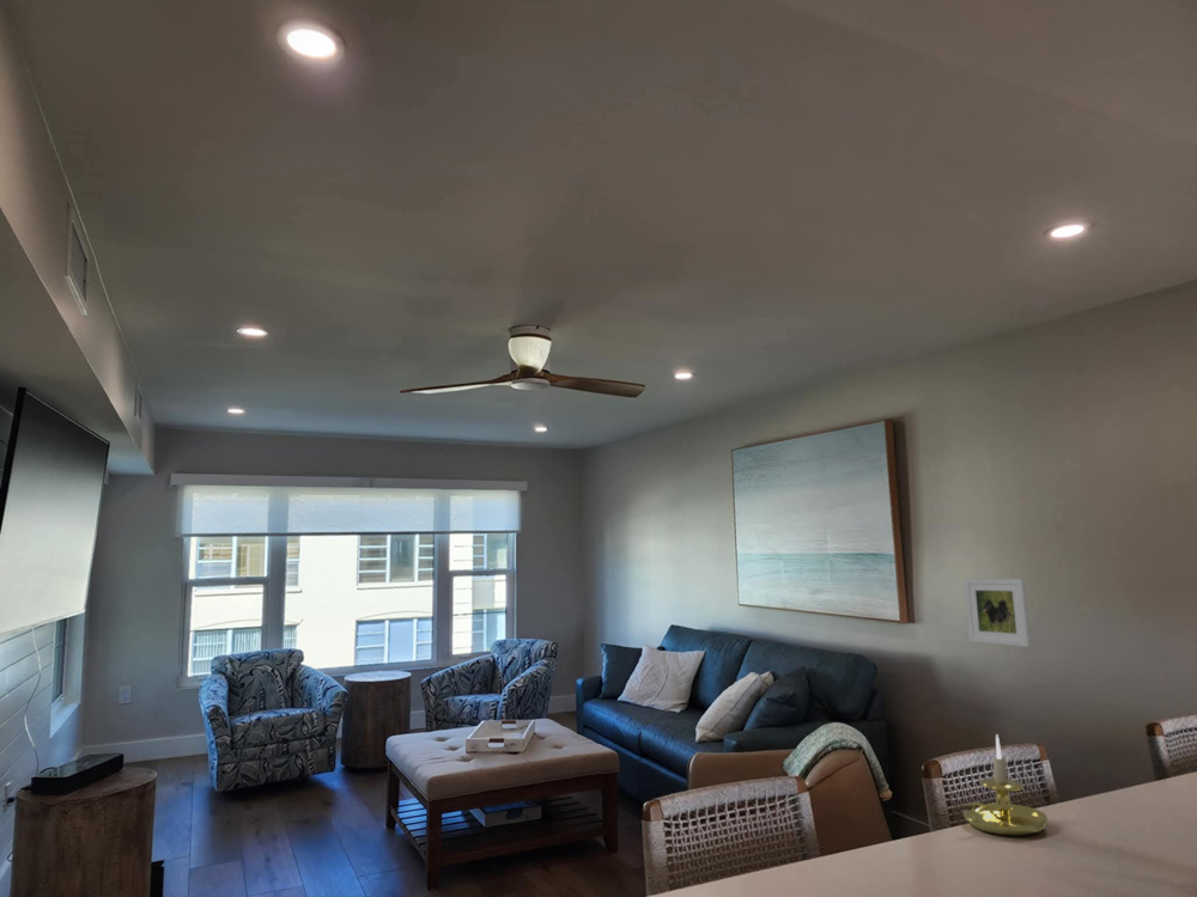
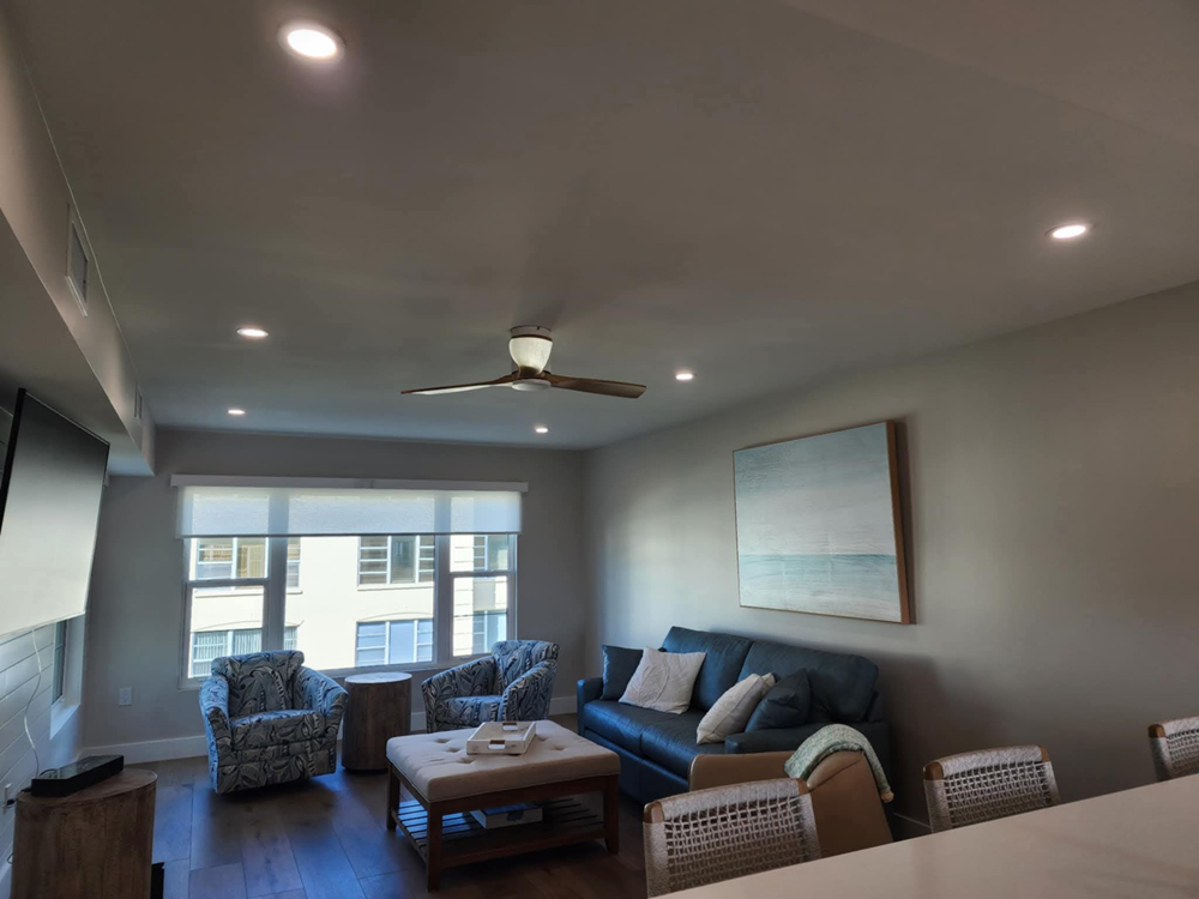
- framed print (996, 611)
- candle holder (996, 780)
